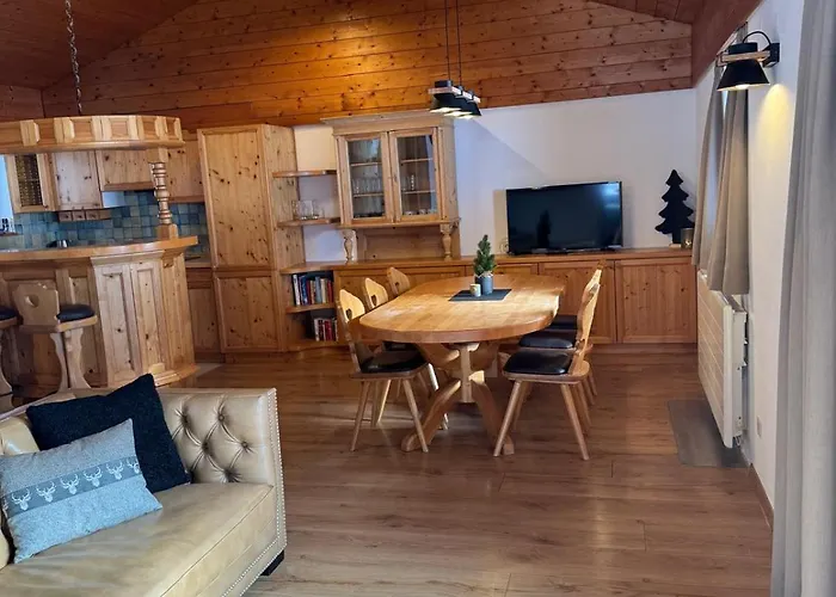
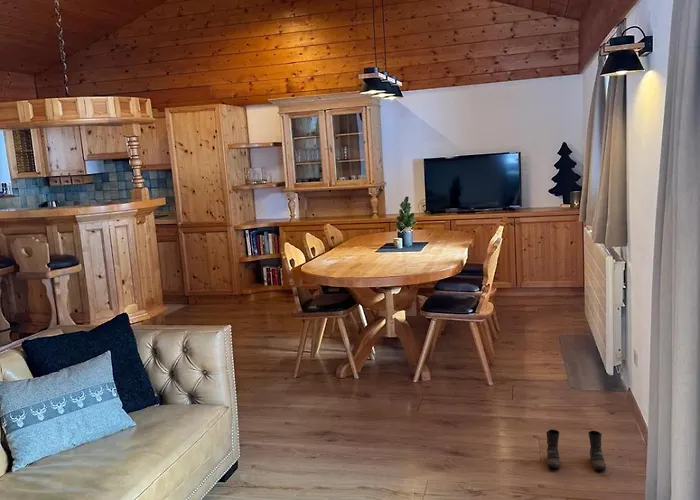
+ boots (590, 450)
